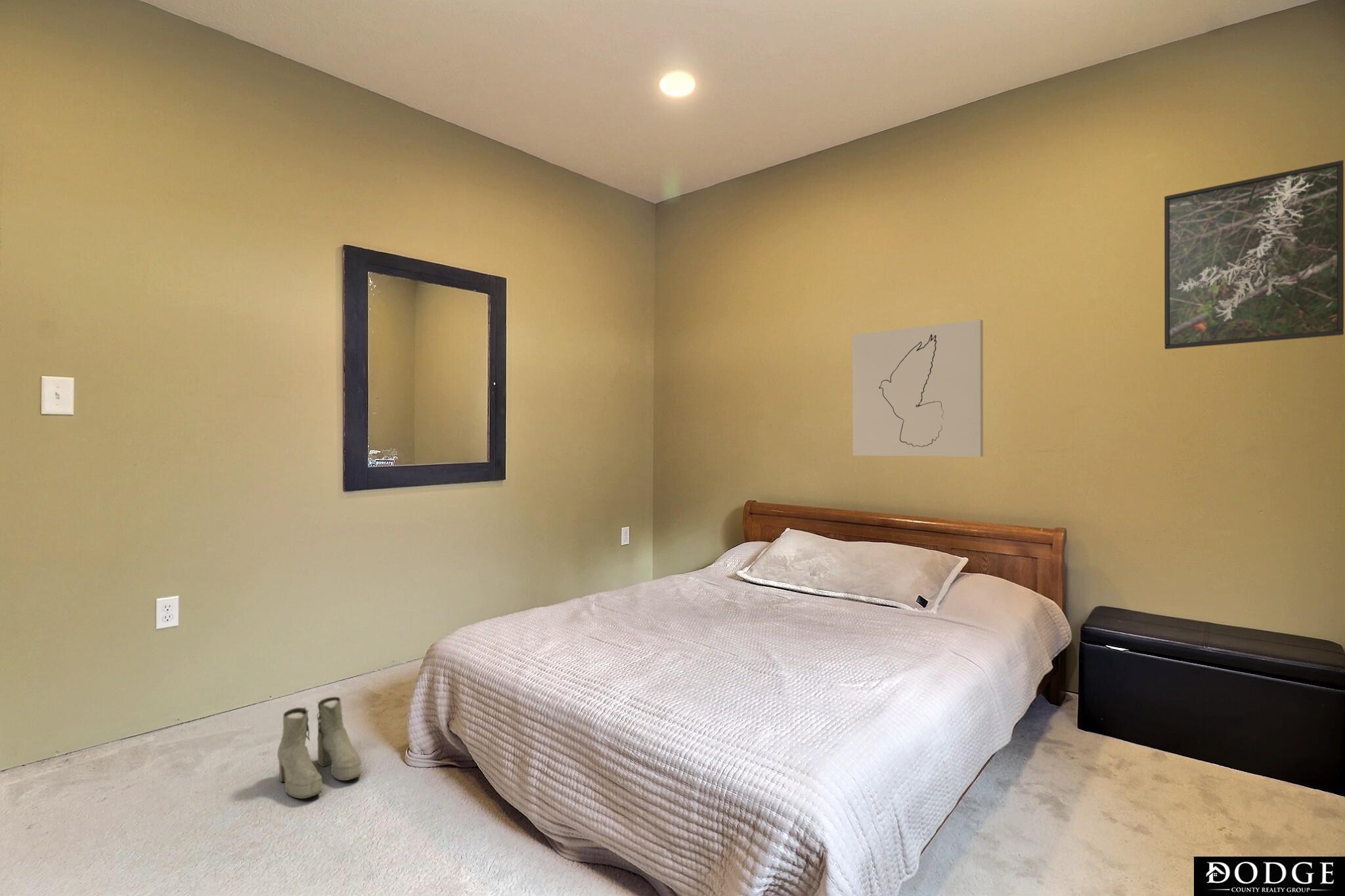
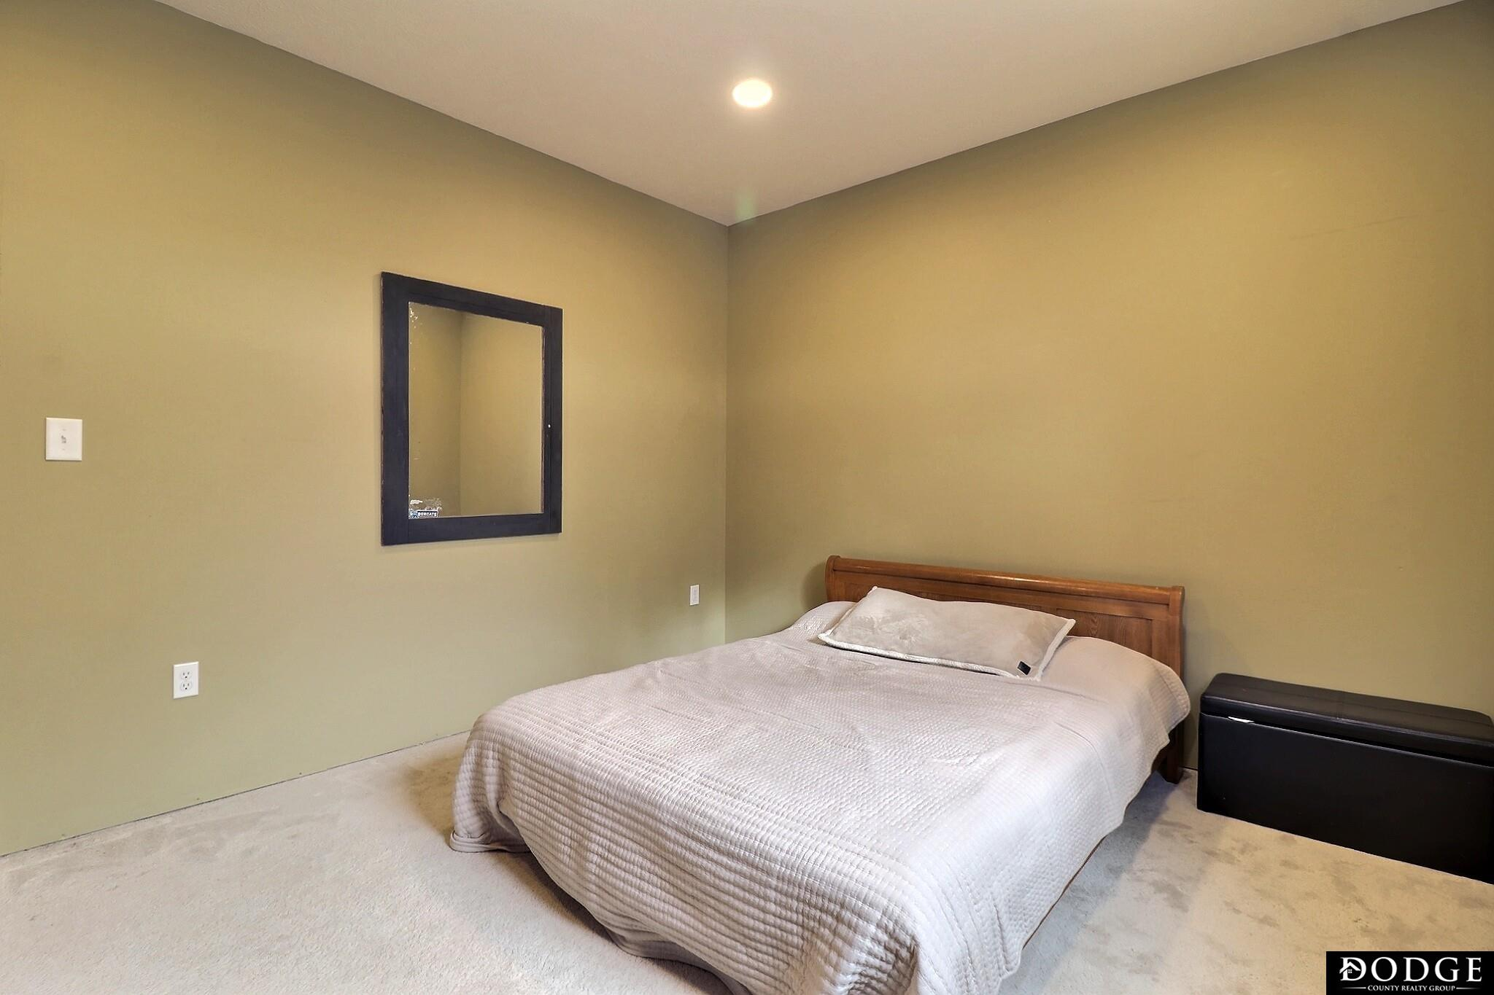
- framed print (1248, 261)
- wall art (914, 392)
- boots (319, 743)
